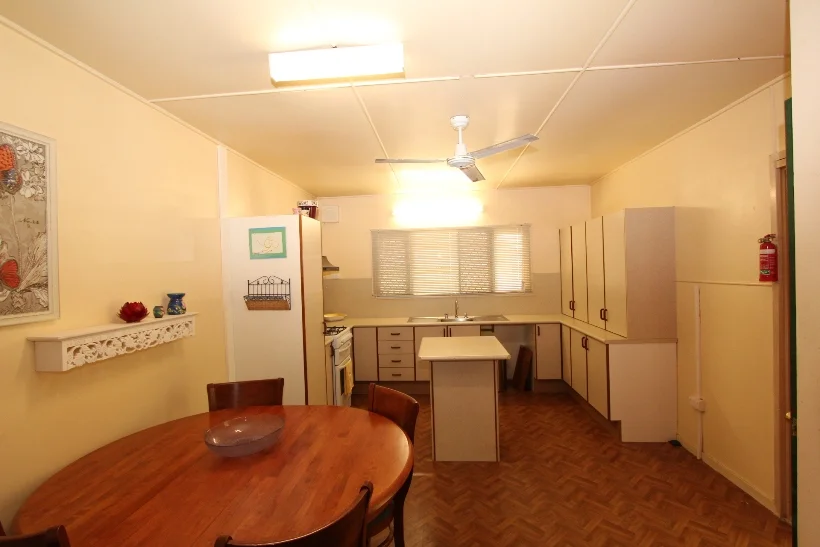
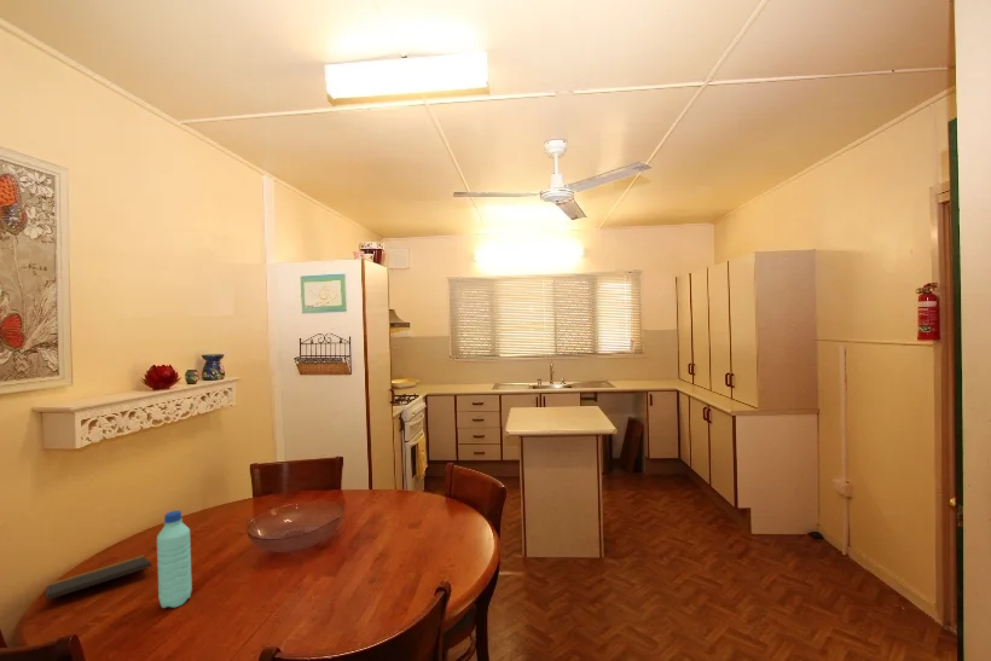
+ notepad (99, 575)
+ water bottle (174, 557)
